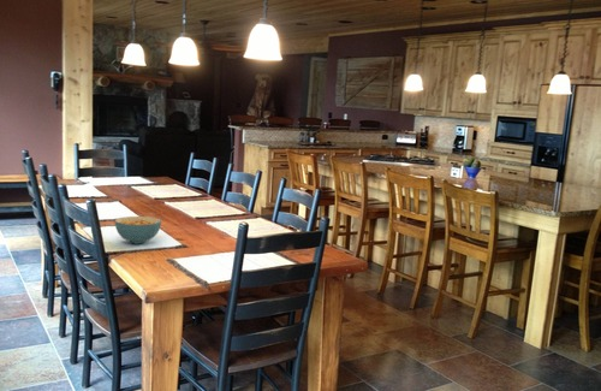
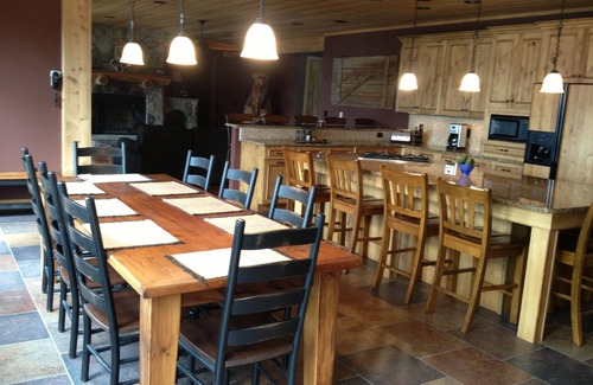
- cereal bowl (137, 231)
